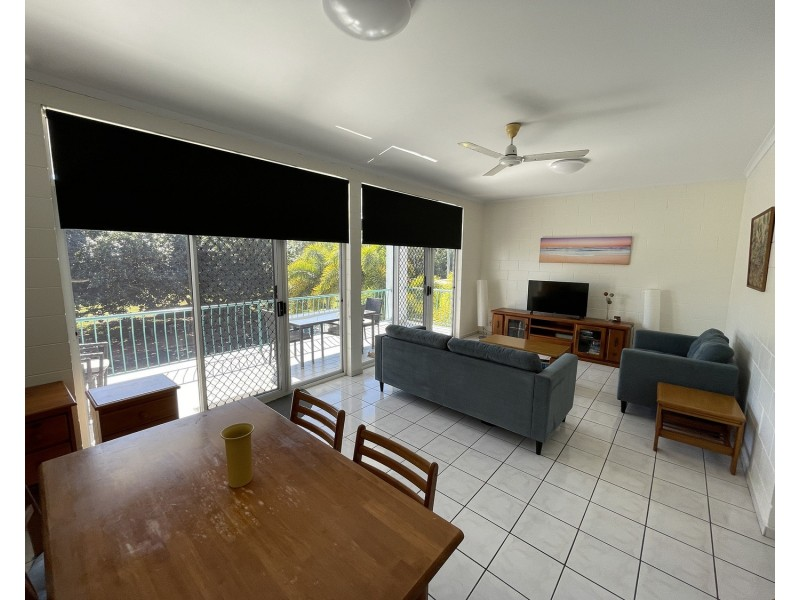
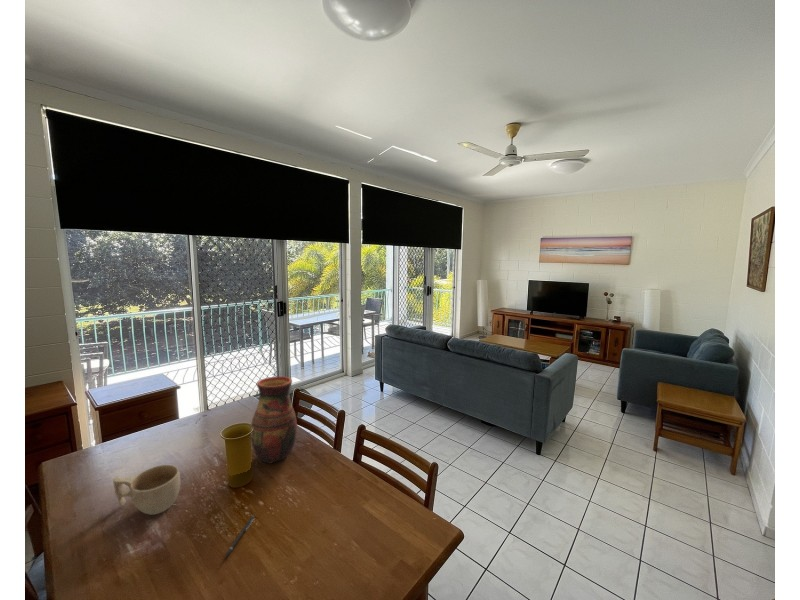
+ pen (240, 535)
+ vase (273, 418)
+ cup (147, 490)
